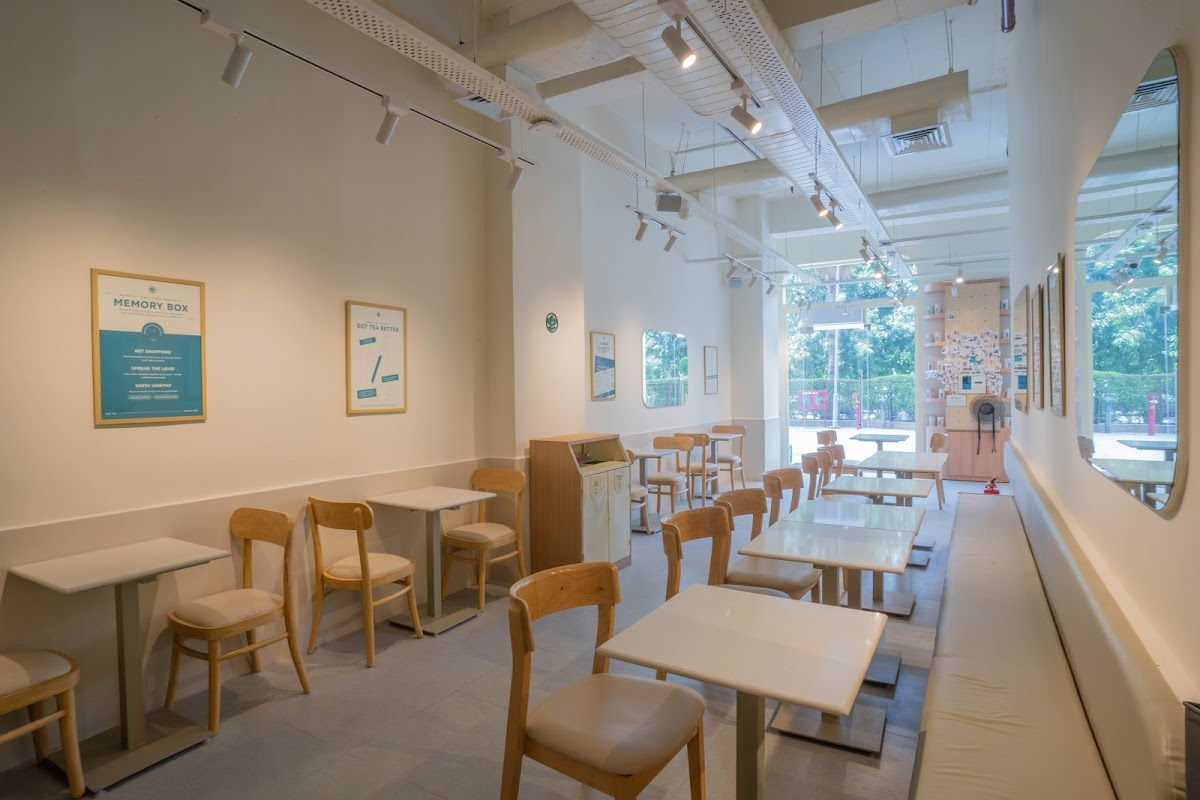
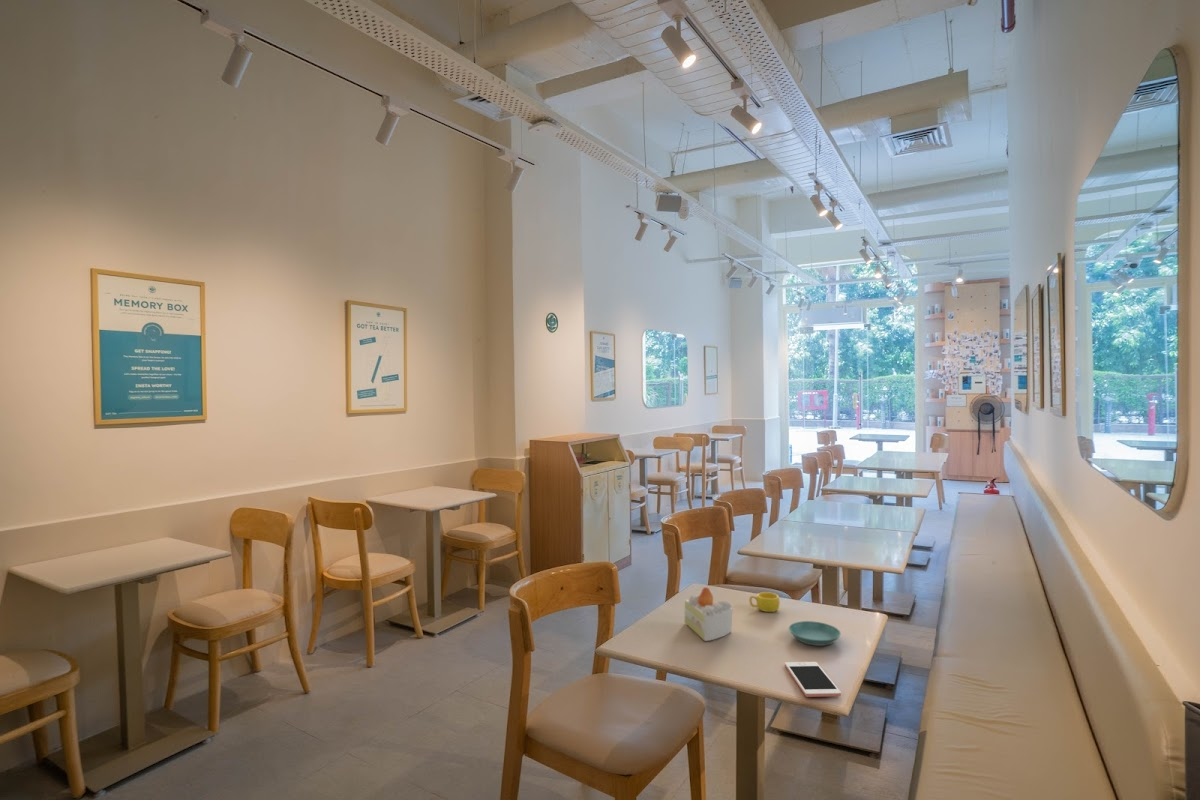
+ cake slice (705, 610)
+ cell phone (811, 678)
+ saucer (814, 634)
+ cup (764, 602)
